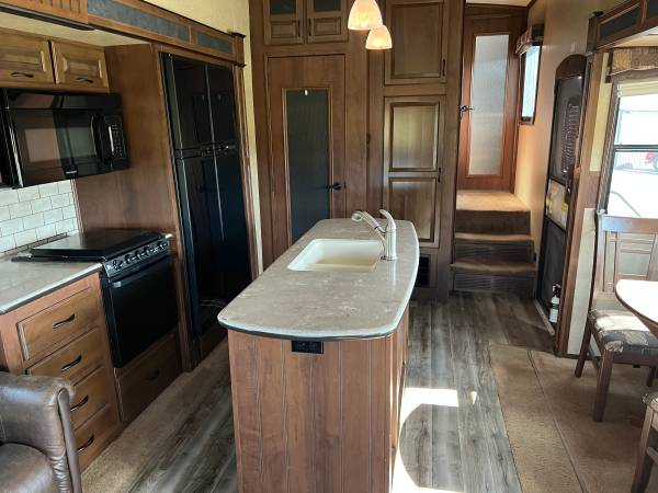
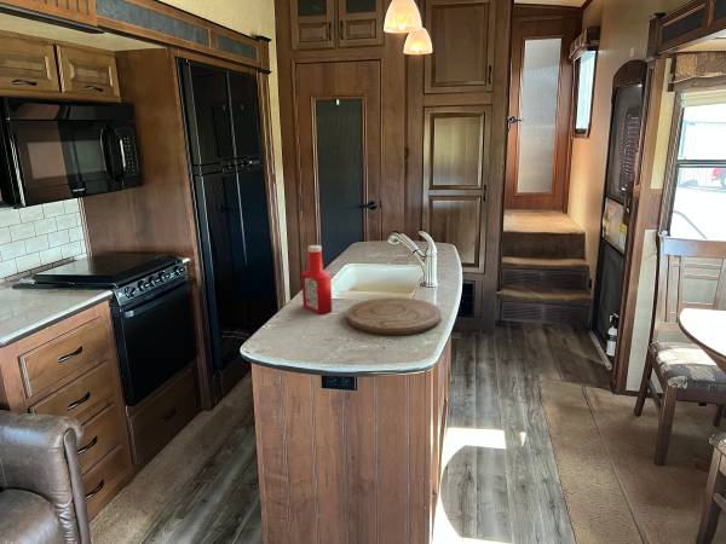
+ soap bottle (316, 278)
+ cutting board (393, 314)
